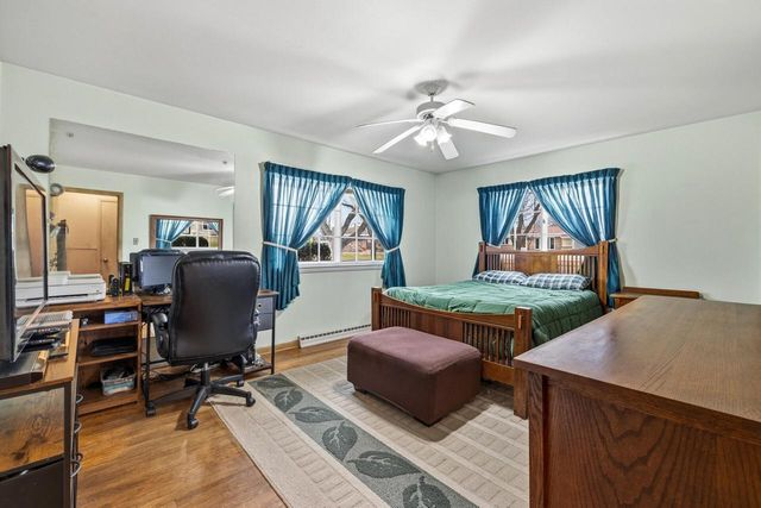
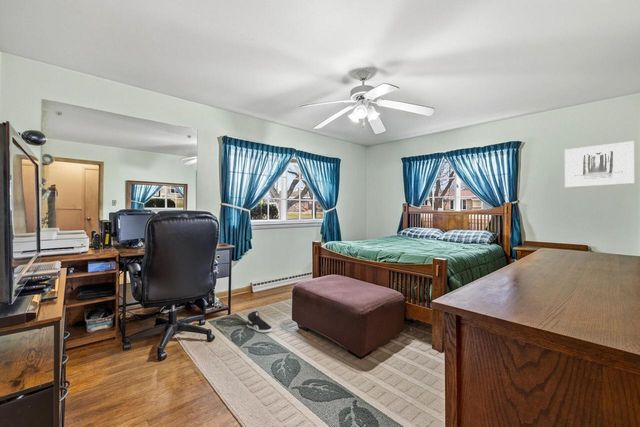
+ sneaker (258, 320)
+ wall art (597, 165)
